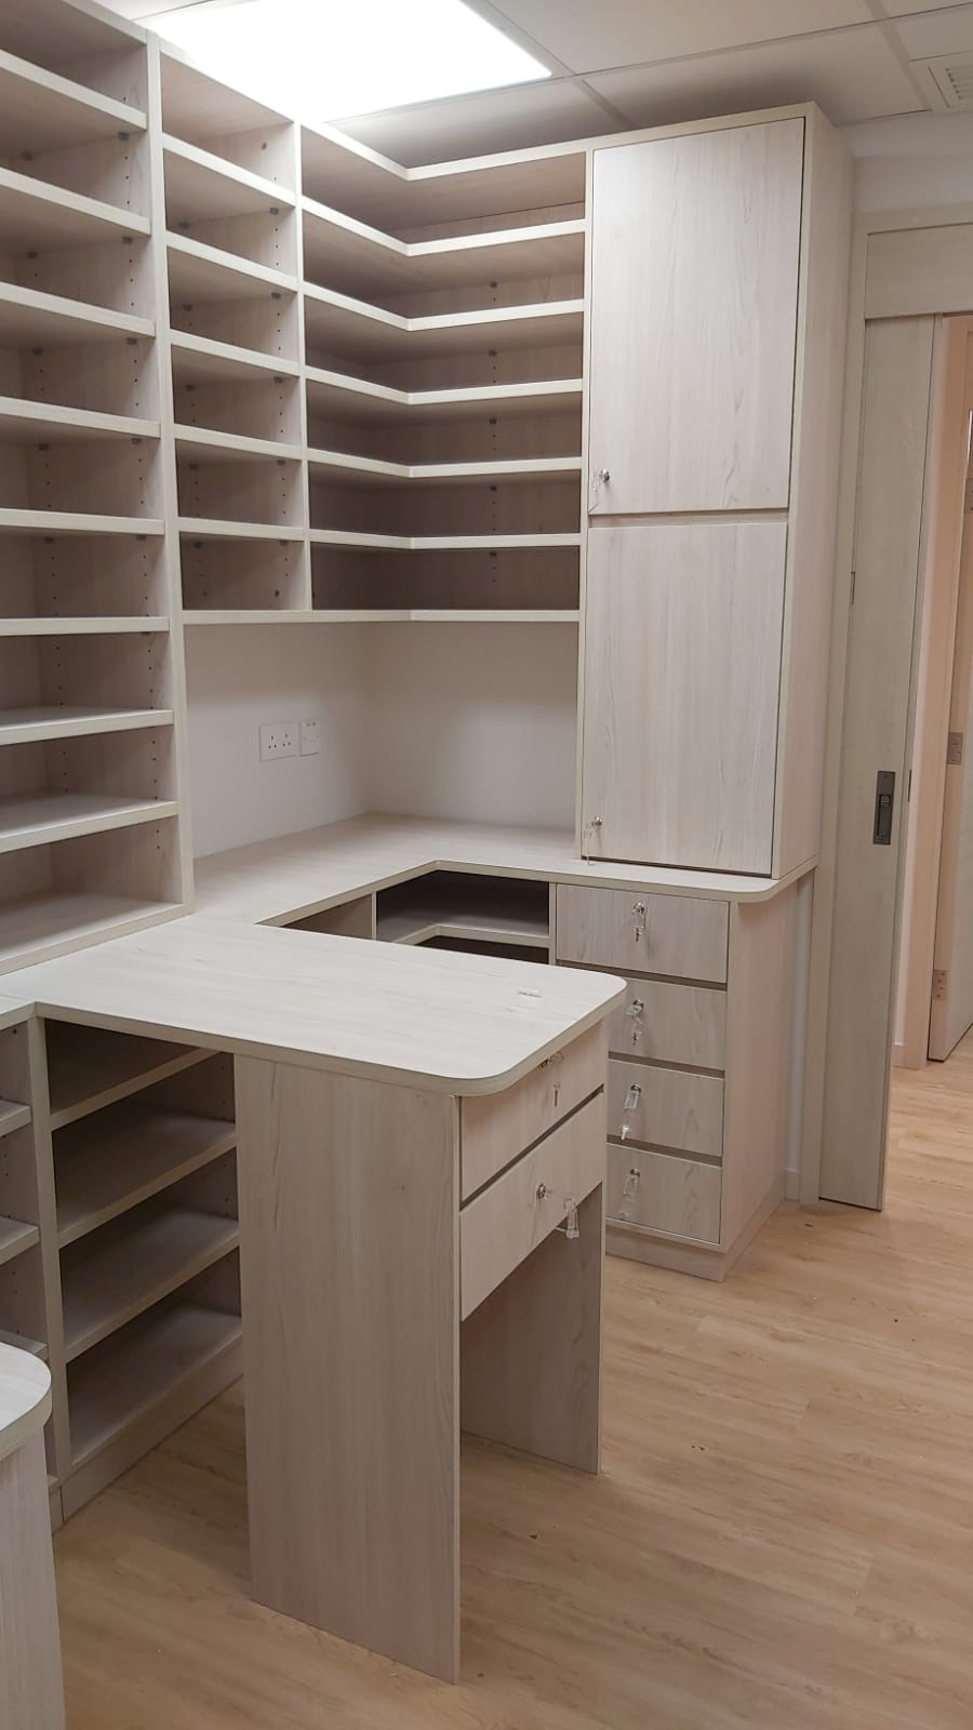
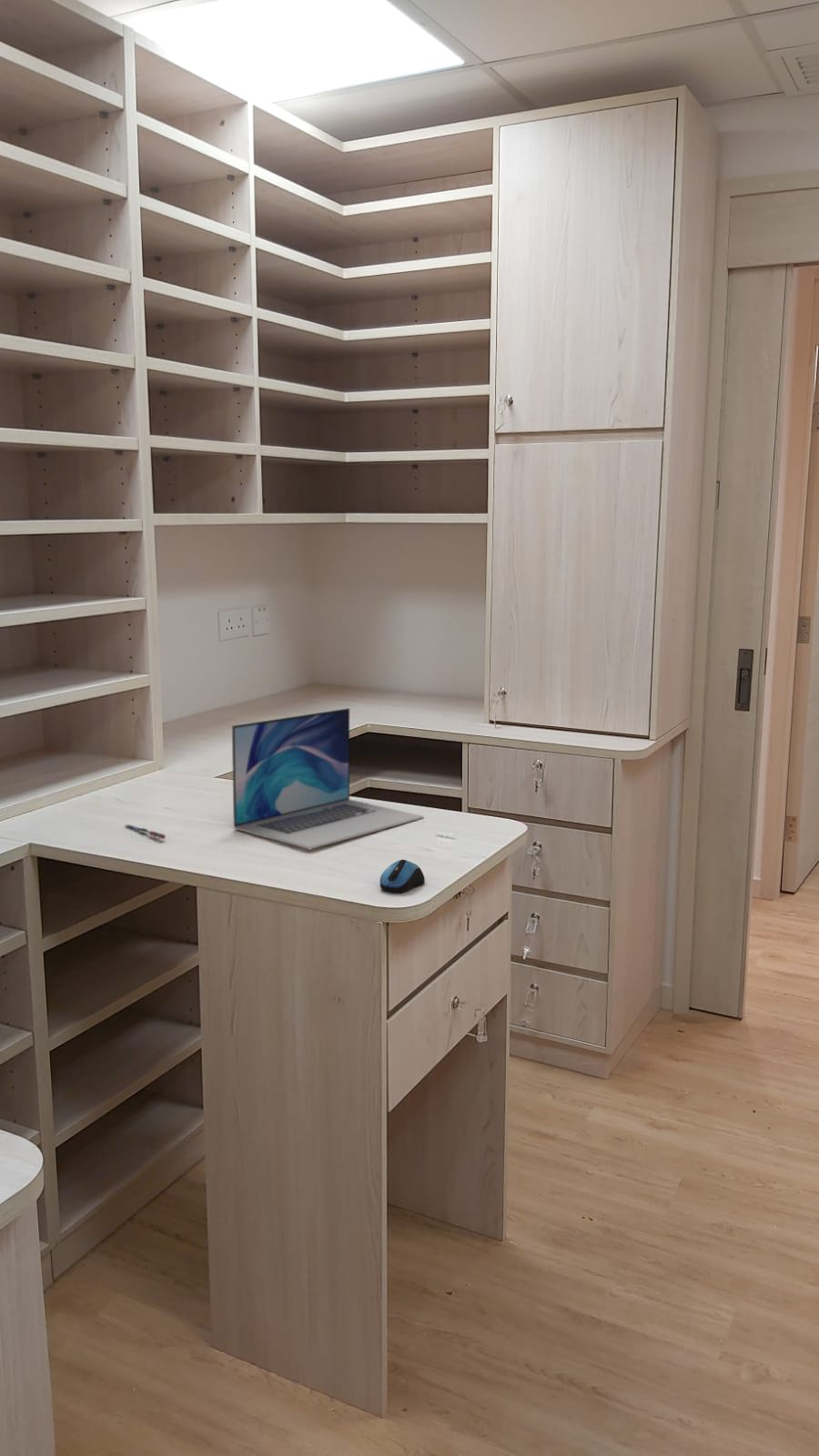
+ laptop (330, 773)
+ computer mouse (402, 873)
+ pen (145, 830)
